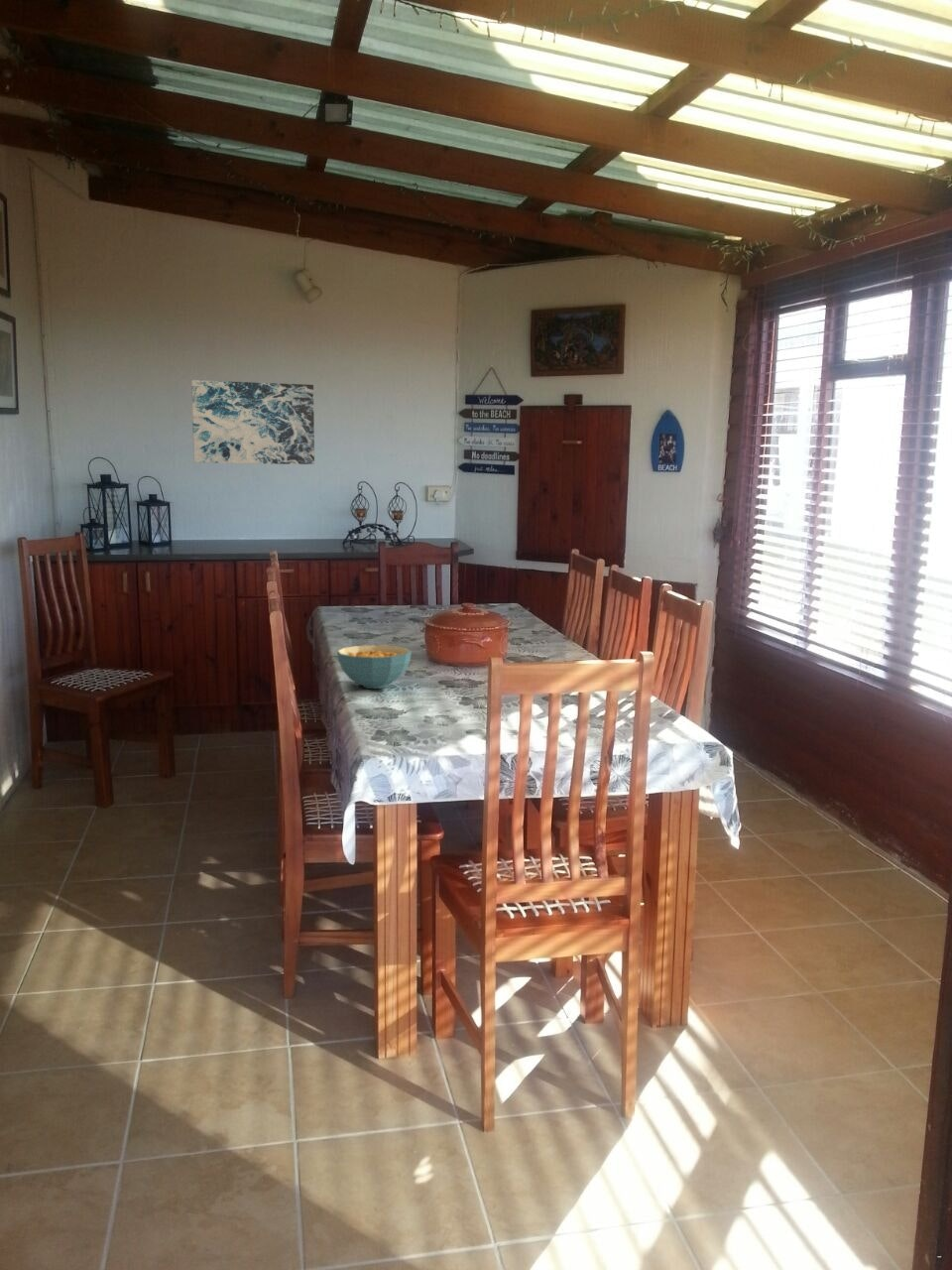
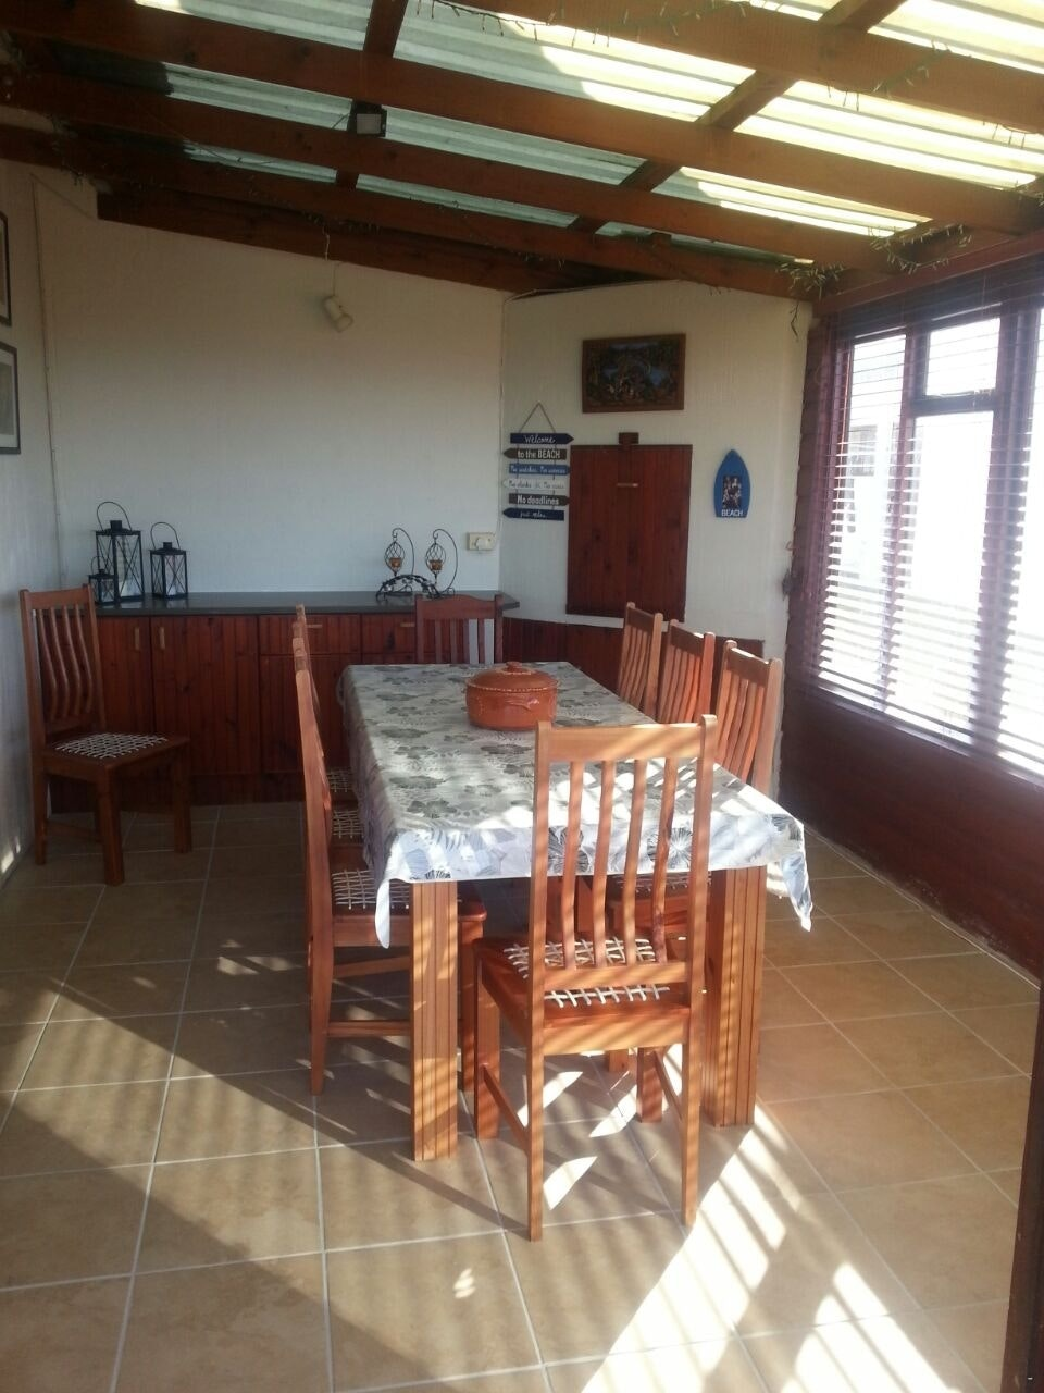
- cereal bowl (374, 668)
- wall art (254, 423)
